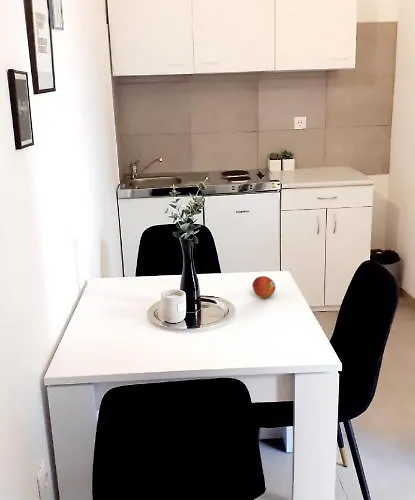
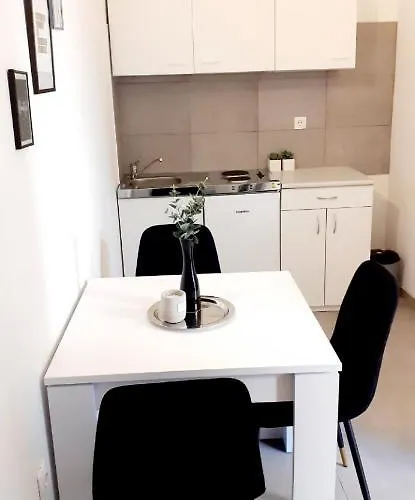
- fruit (264, 287)
